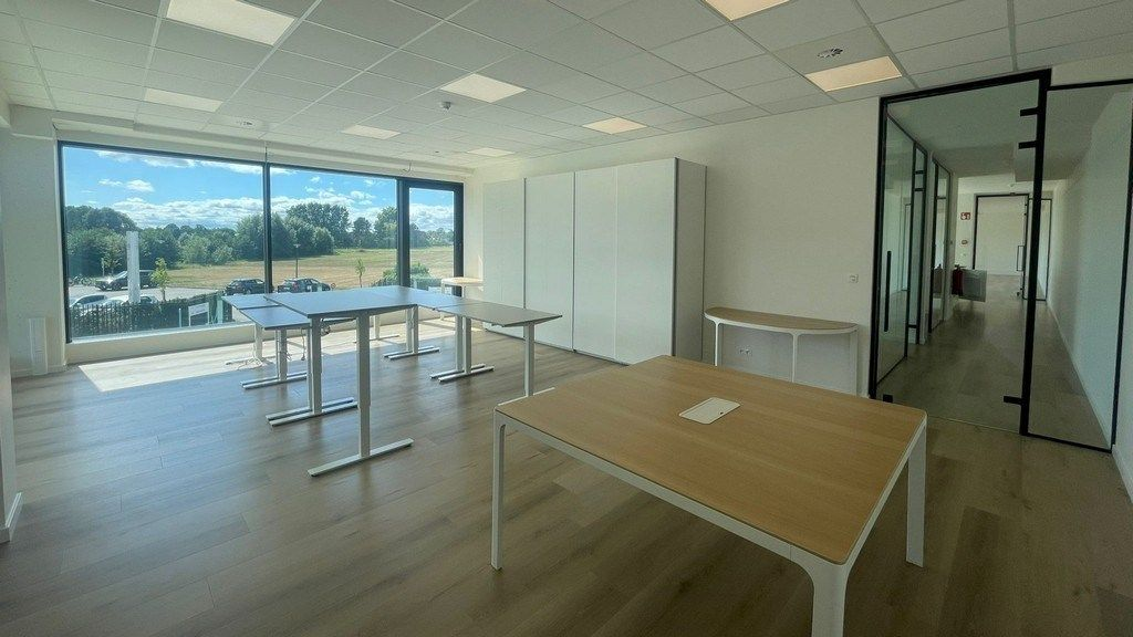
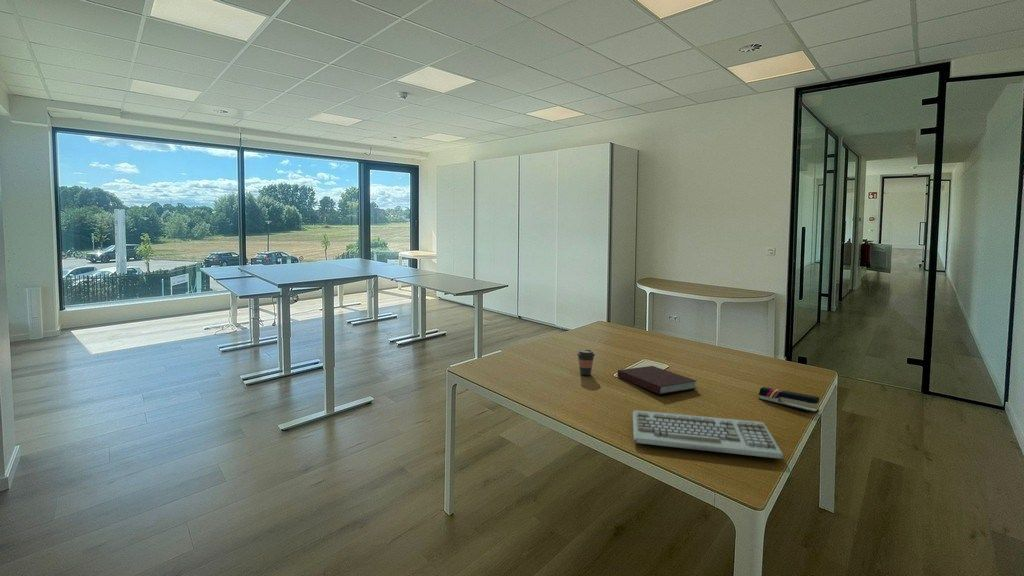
+ keyboard (700, 431)
+ stapler (787, 398)
+ notebook (655, 378)
+ coffee cup (585, 362)
